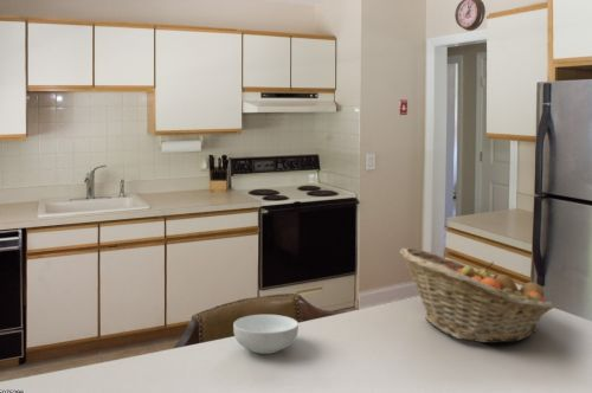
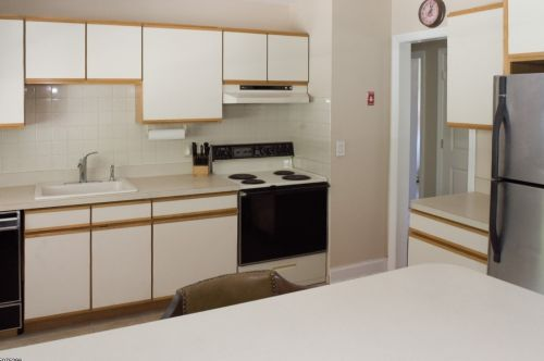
- cereal bowl (265, 335)
- fruit basket (470, 289)
